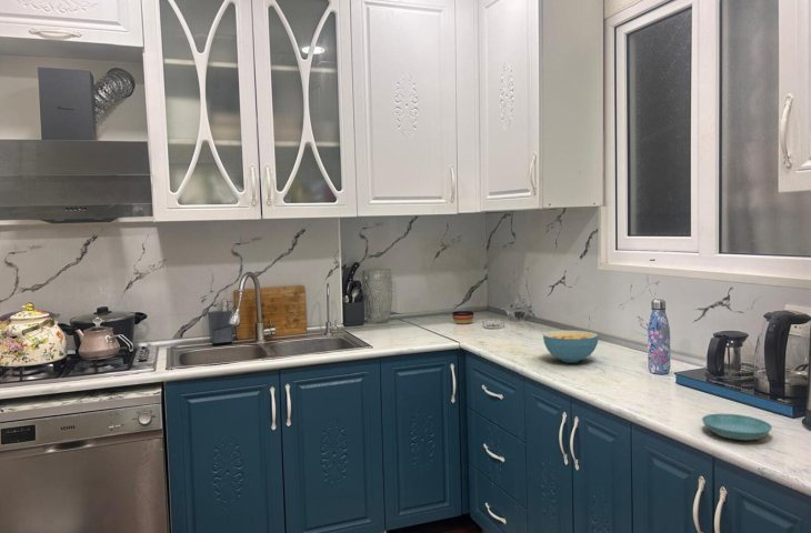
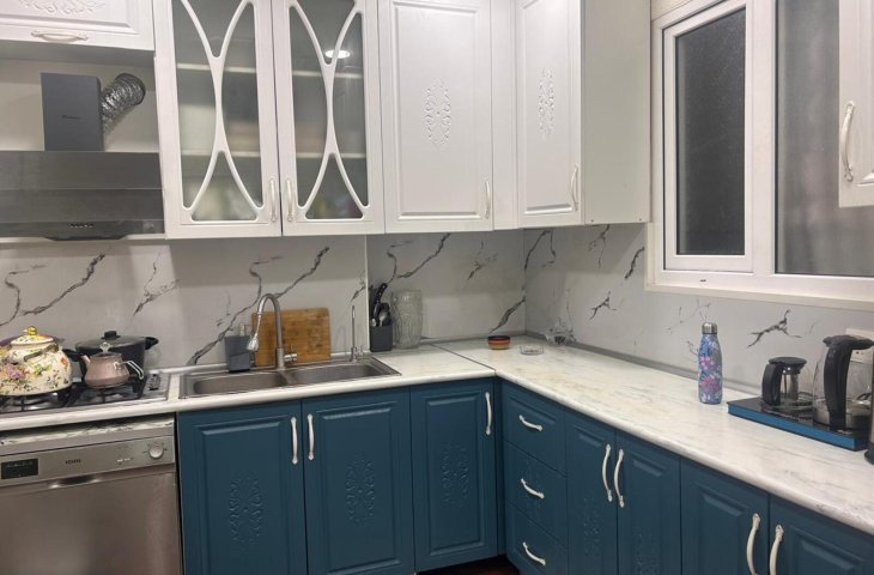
- saucer (735, 428)
- cereal bowl (570, 348)
